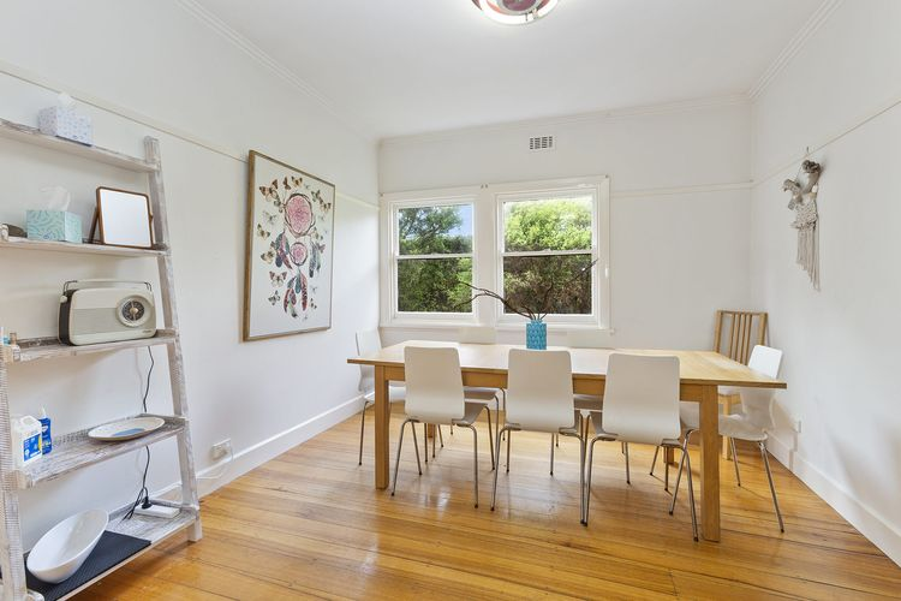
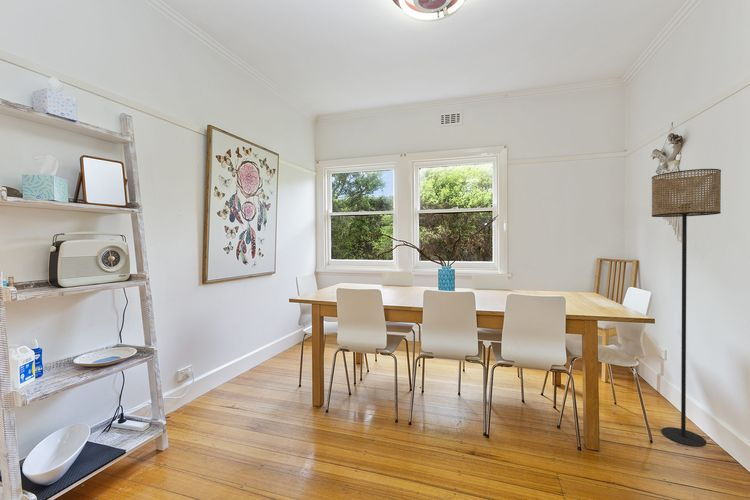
+ floor lamp (683, 306)
